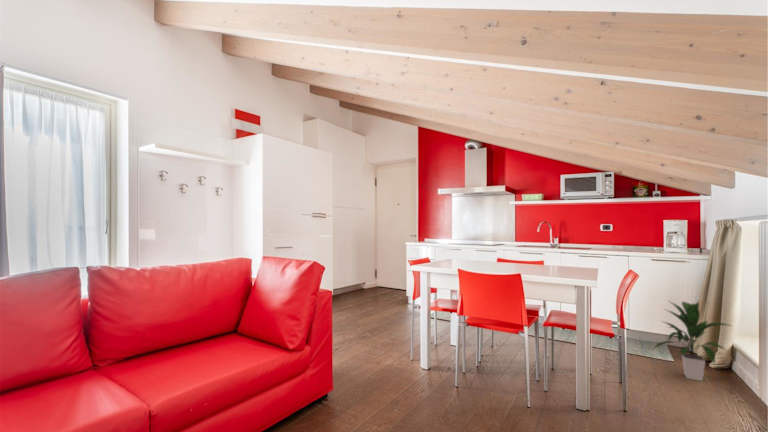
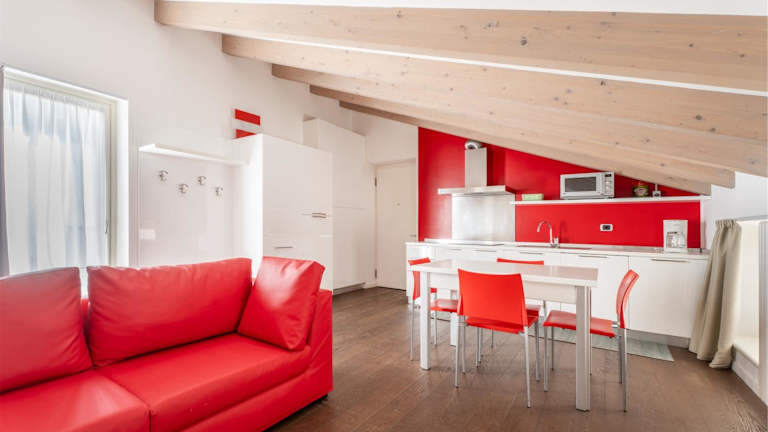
- indoor plant (689, 336)
